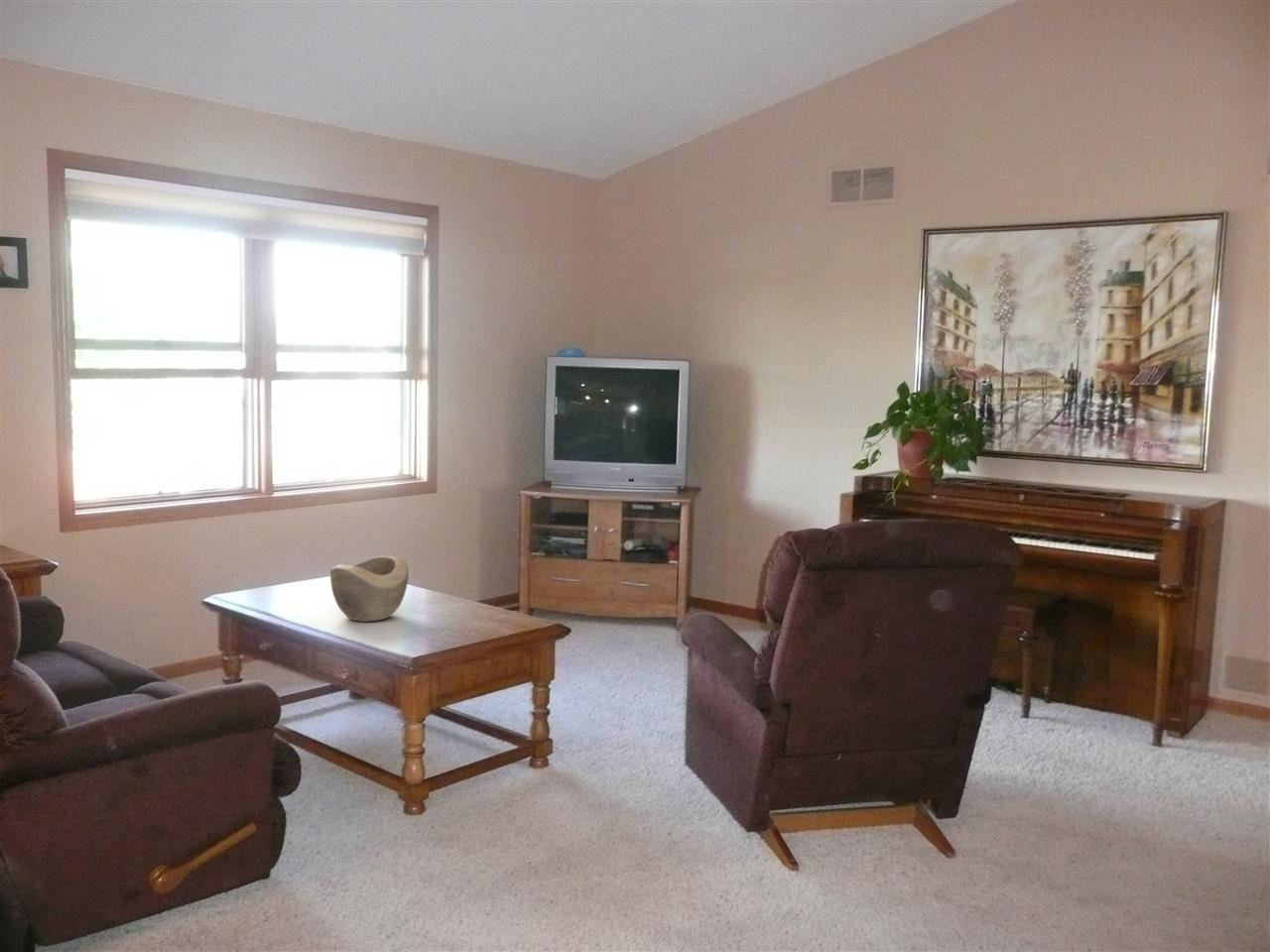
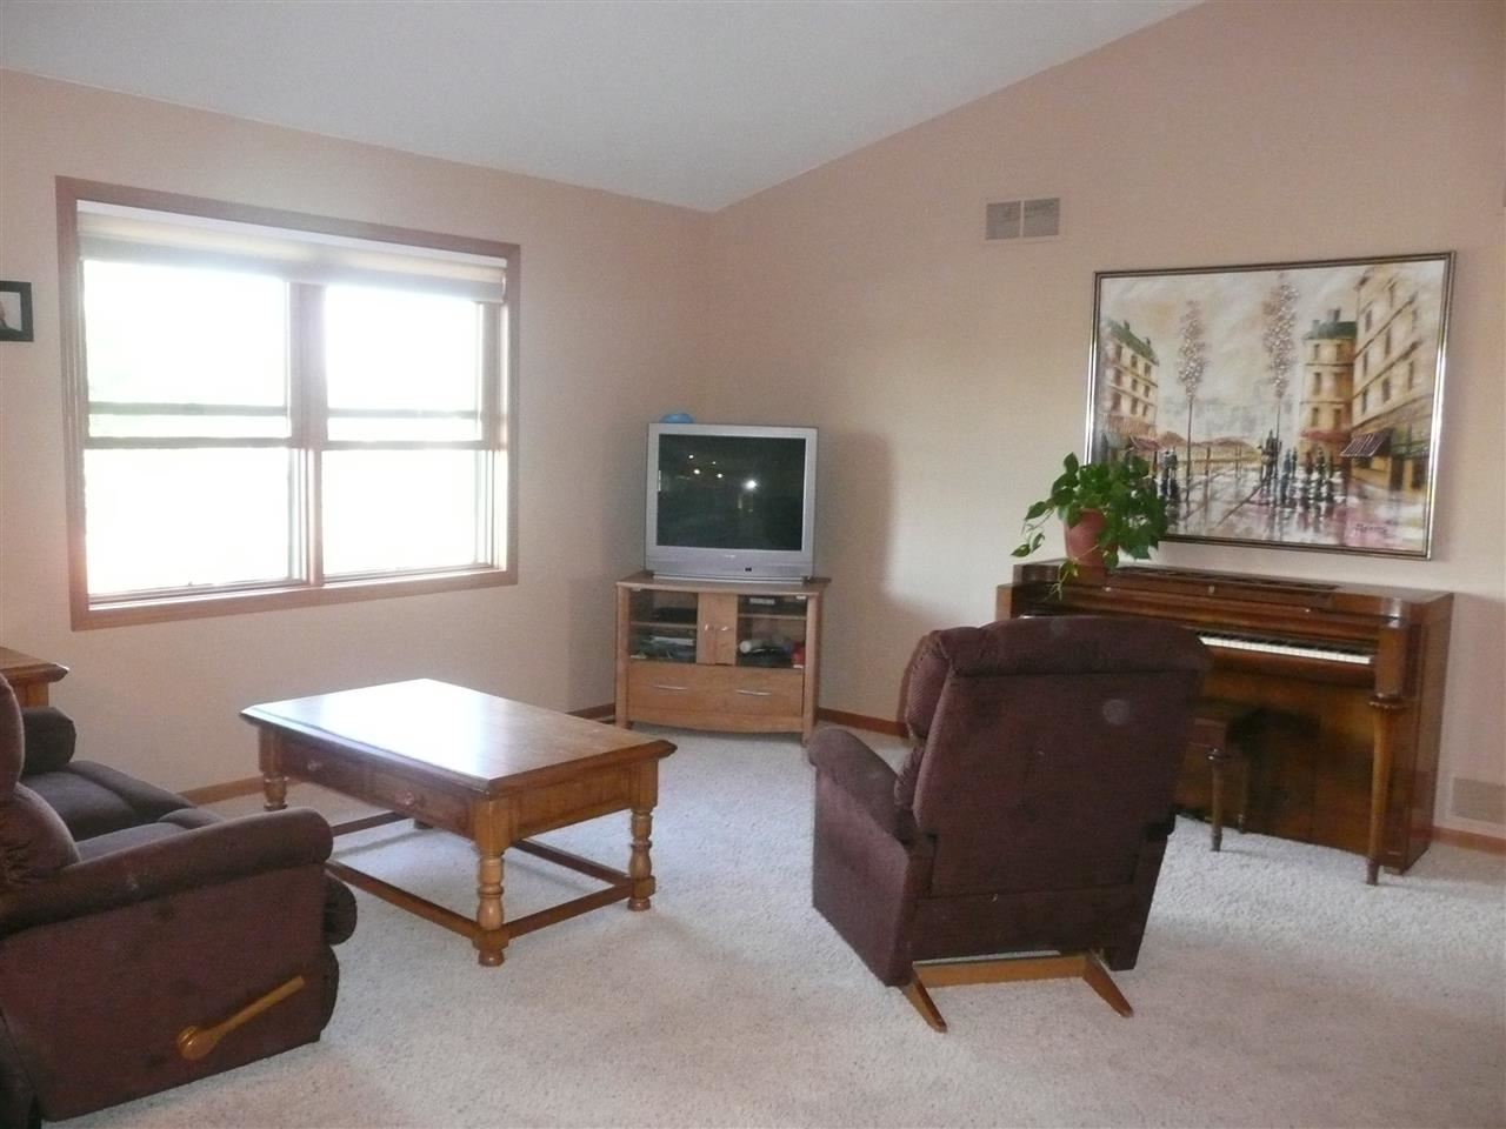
- decorative bowl (369, 588)
